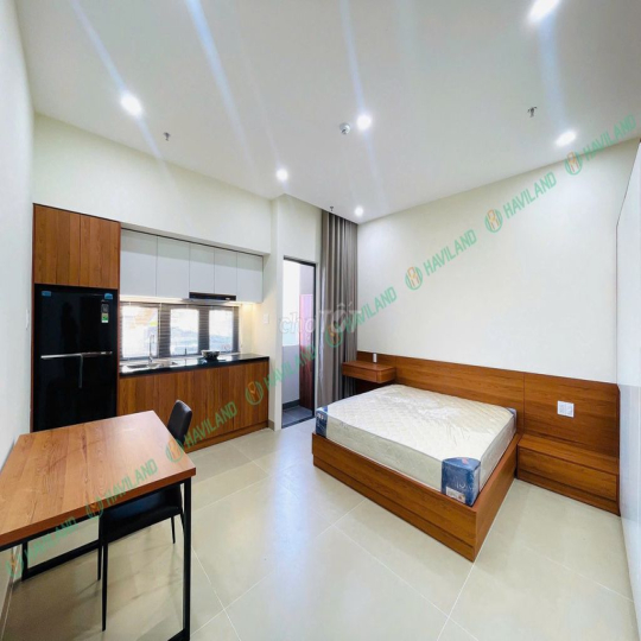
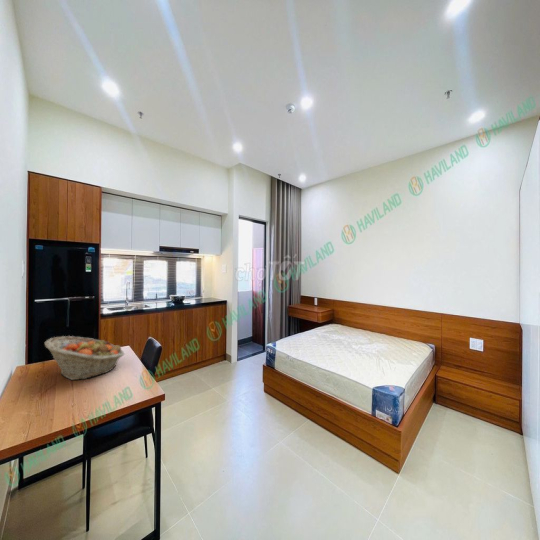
+ fruit basket (86, 352)
